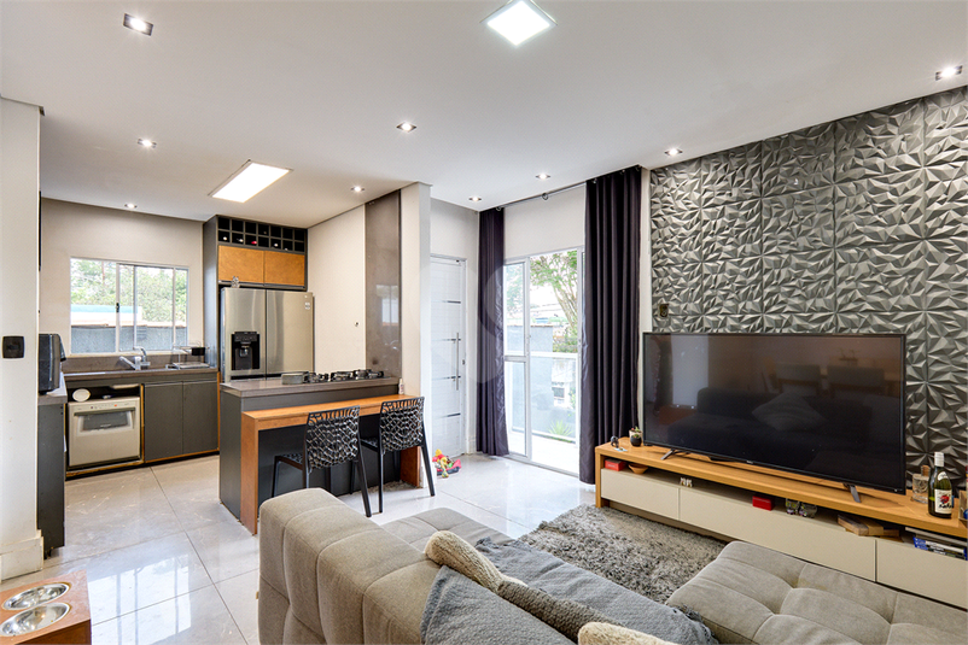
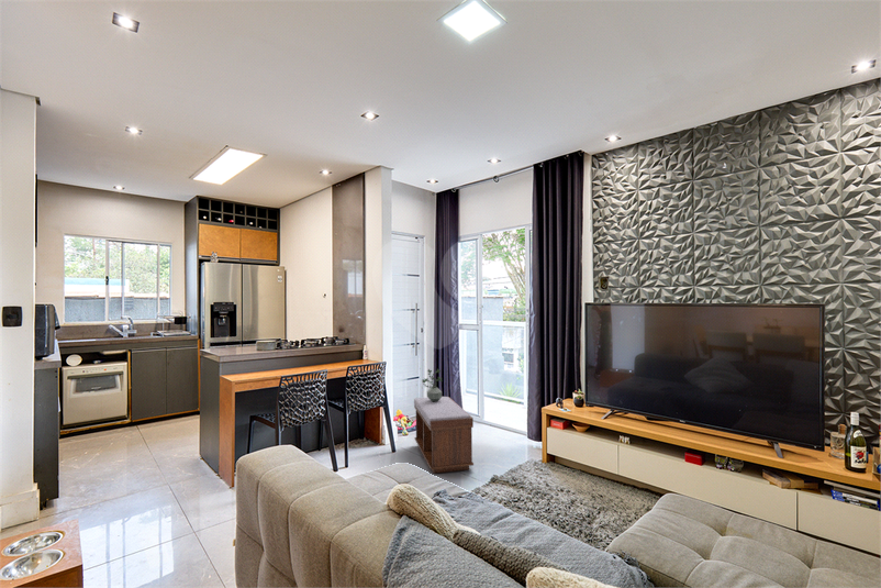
+ bench (440, 431)
+ potted plant (432, 384)
